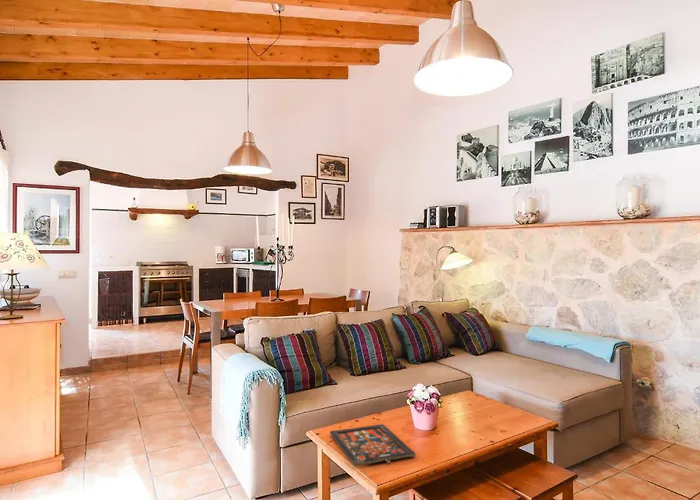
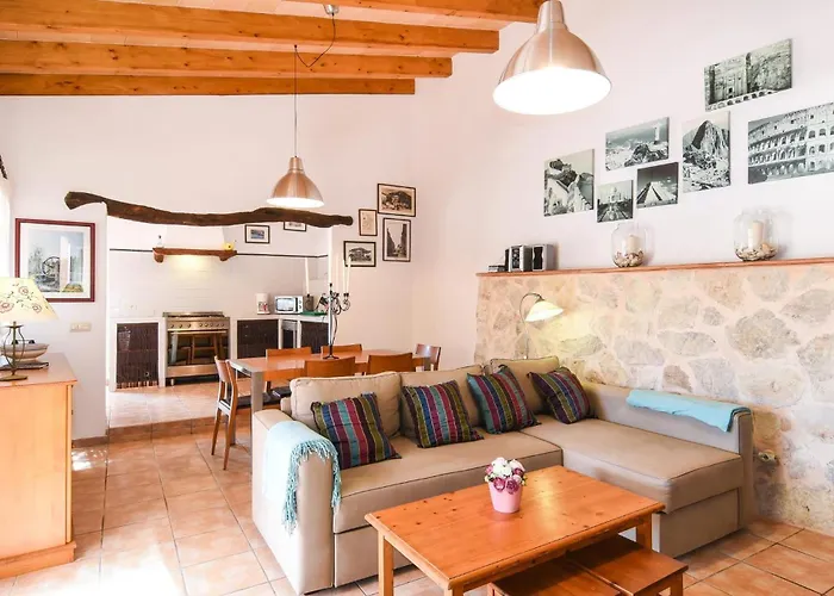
- board game (370, 443)
